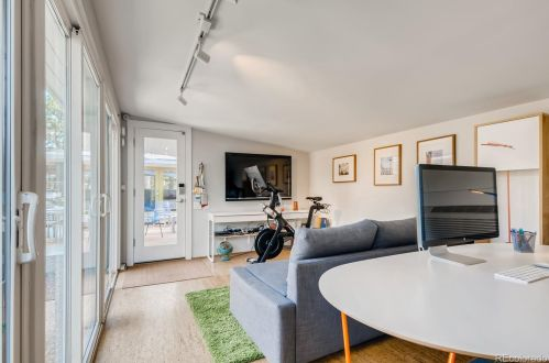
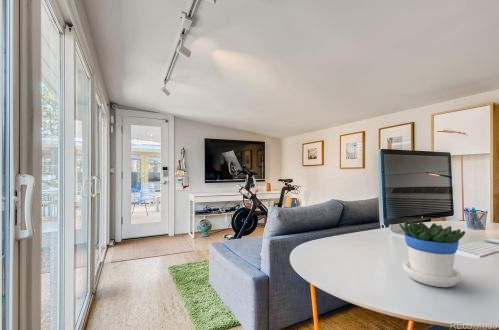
+ flowerpot (430, 252)
